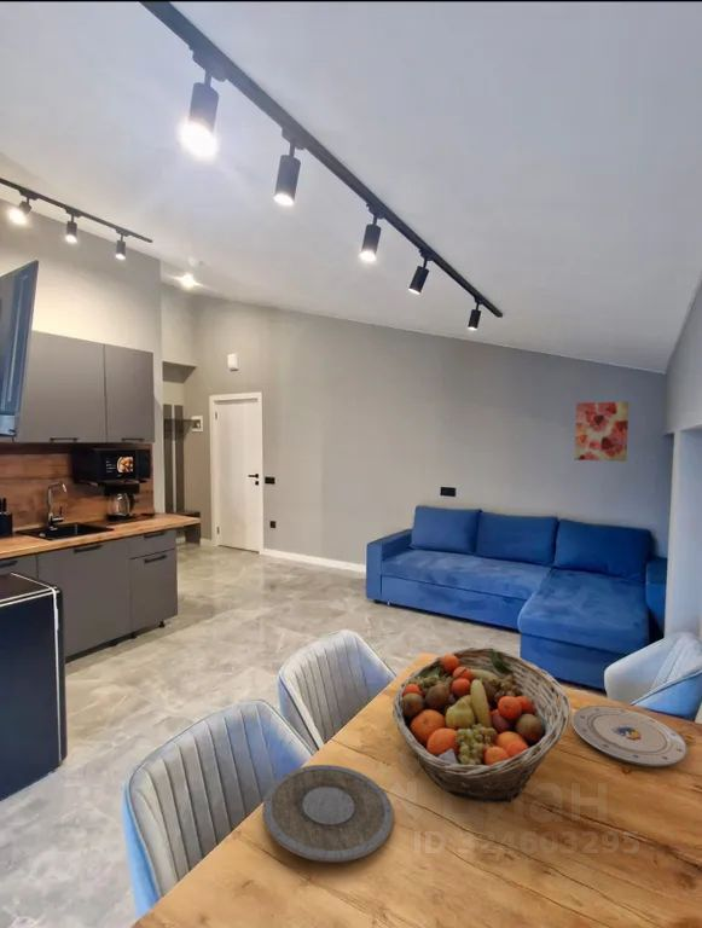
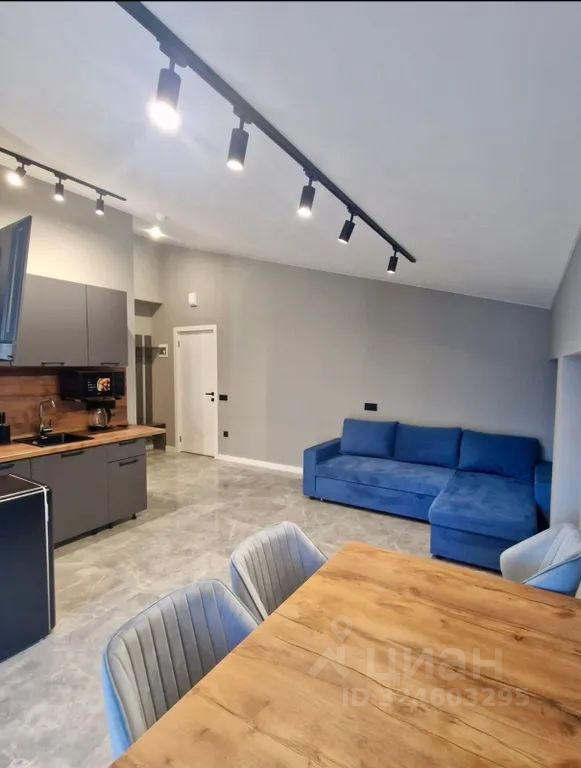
- plate (626, 733)
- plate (327, 806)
- wall art (601, 431)
- fruit basket (475, 714)
